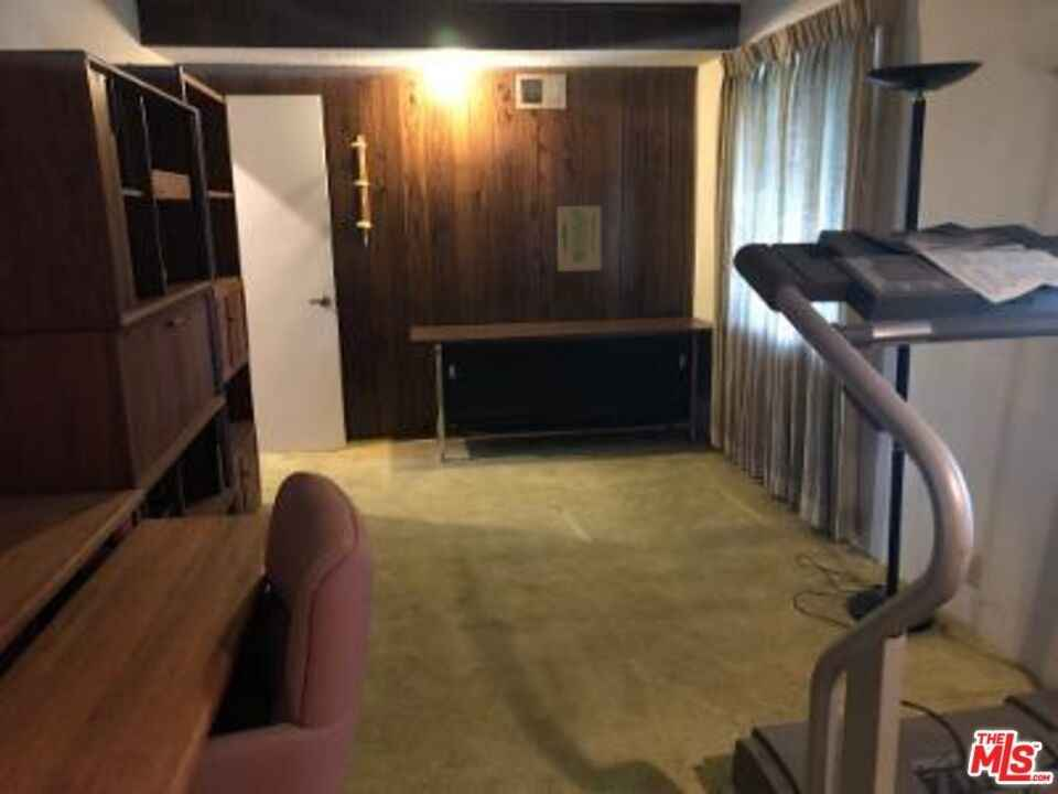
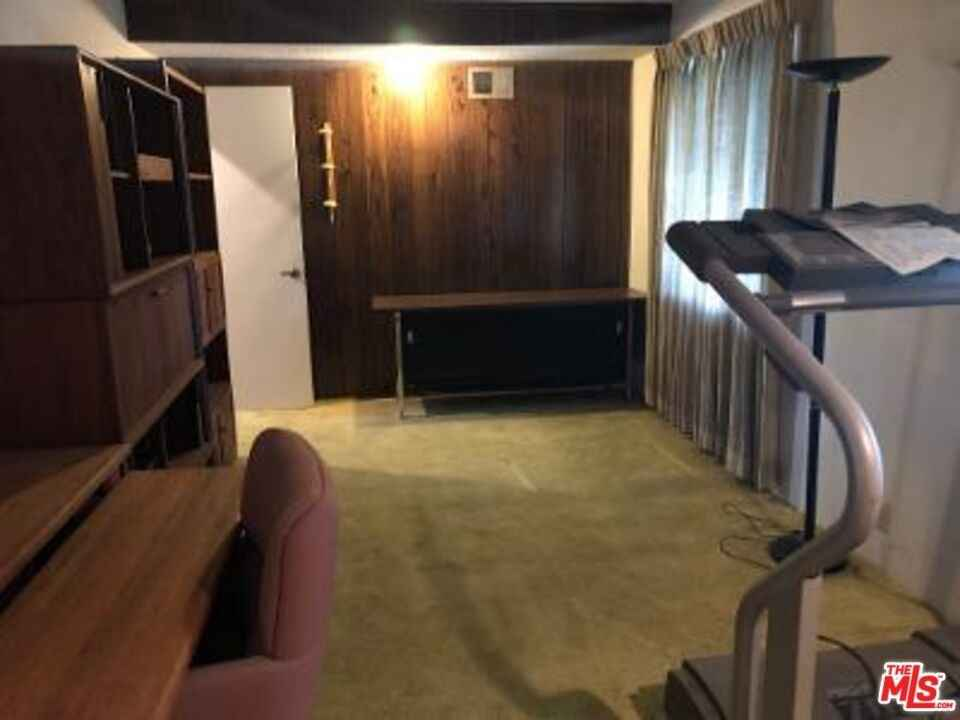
- wall art (579, 238)
